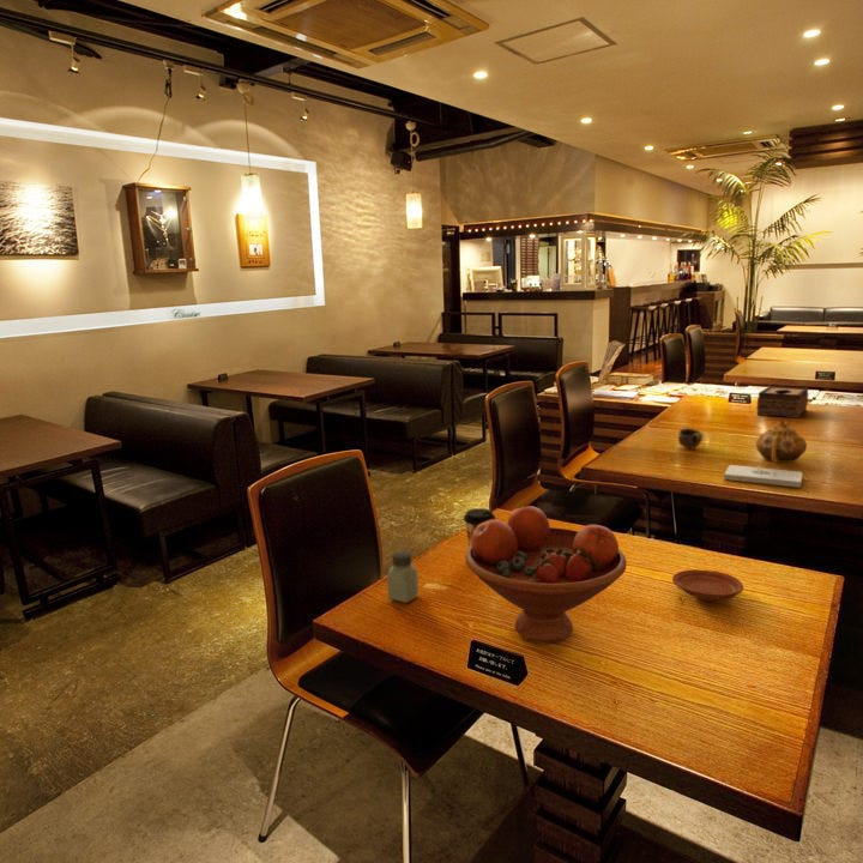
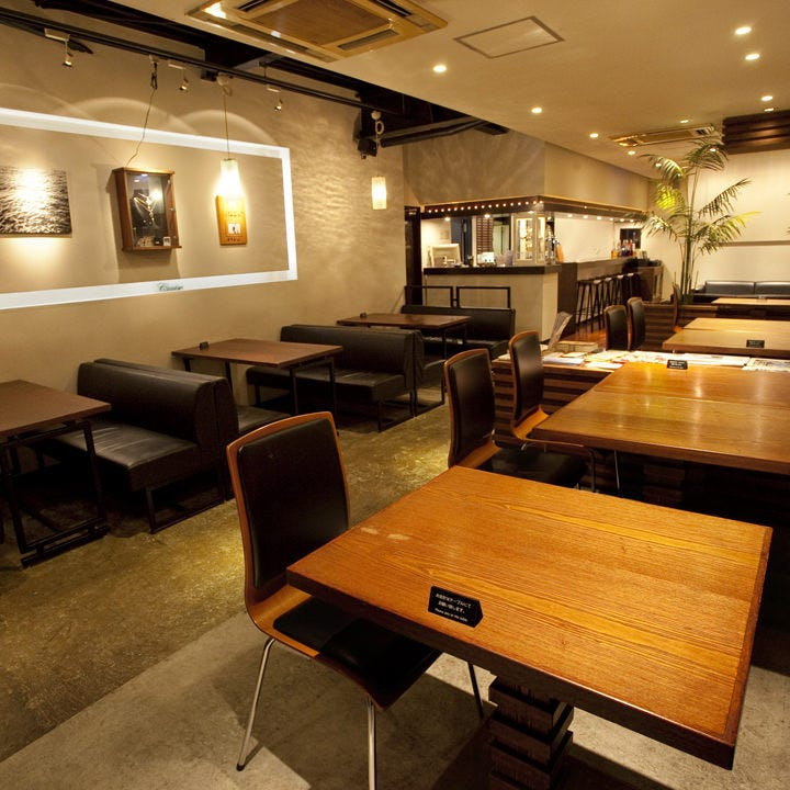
- teapot (780, 439)
- saltshaker (402, 575)
- cup (689, 439)
- plate (706, 587)
- fruit bowl (543, 577)
- tissue box (783, 400)
- notepad (762, 475)
- coffee cup (472, 533)
